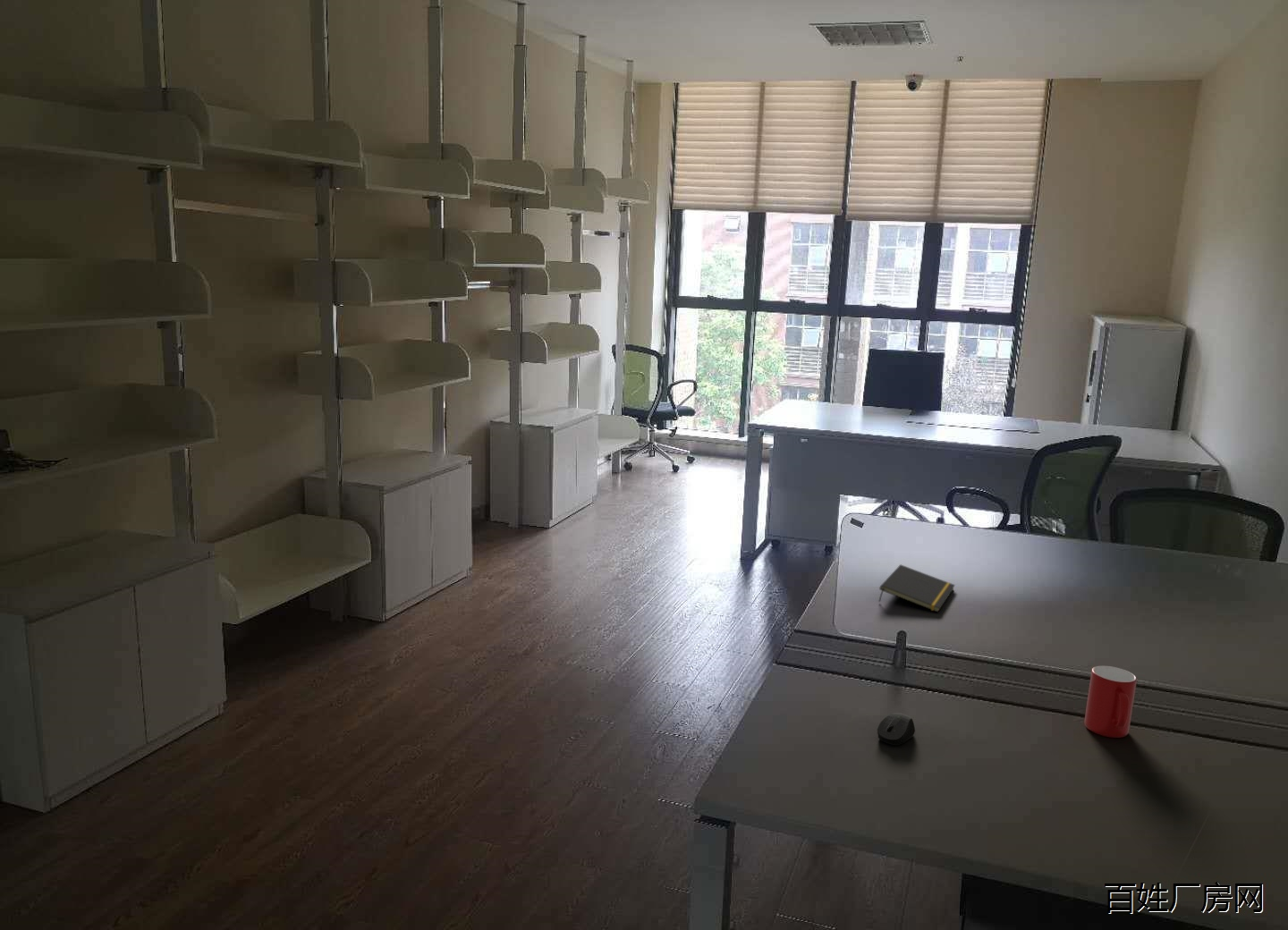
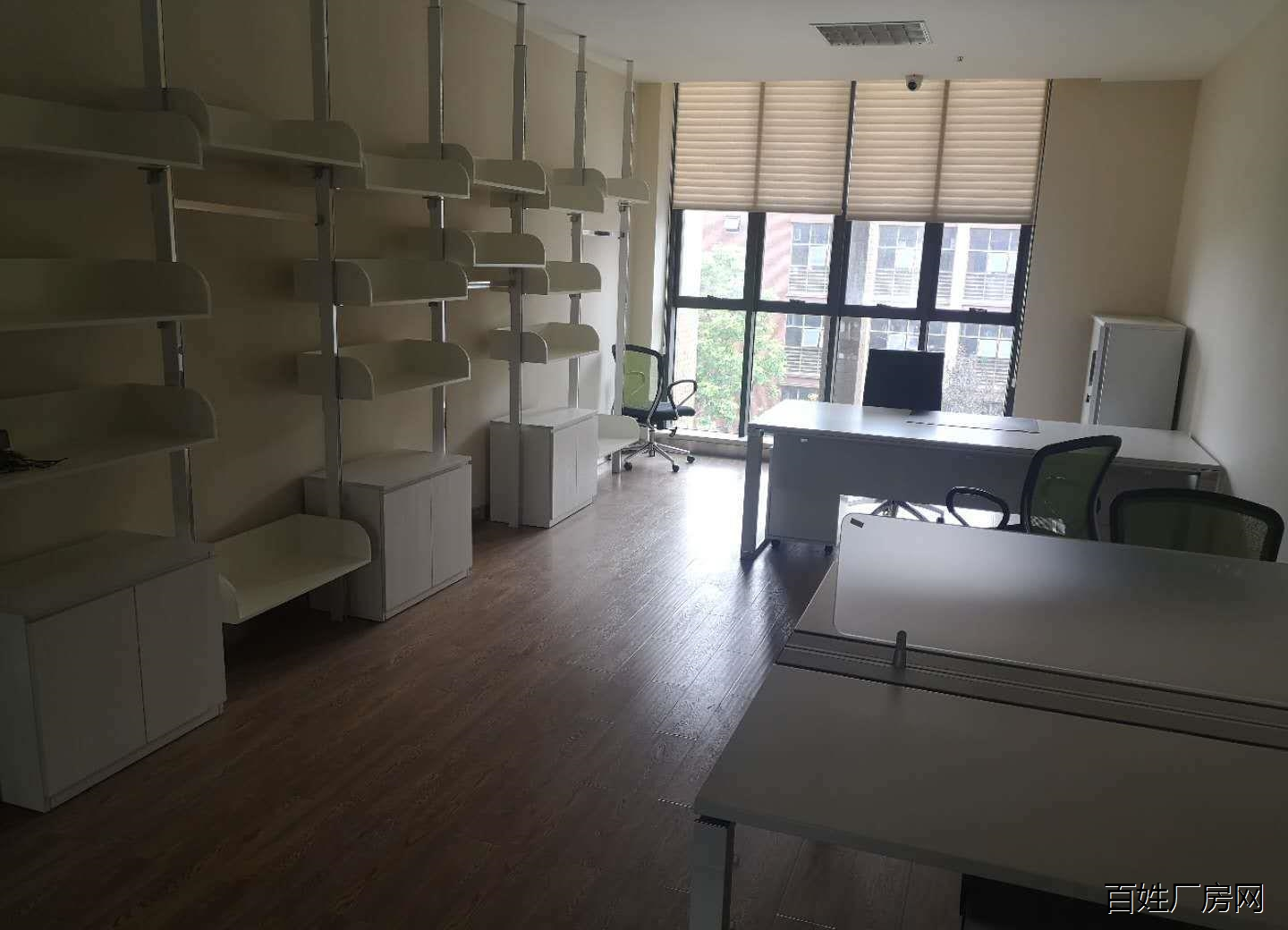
- notepad (918, 587)
- computer mouse (896, 726)
- cup (1110, 705)
